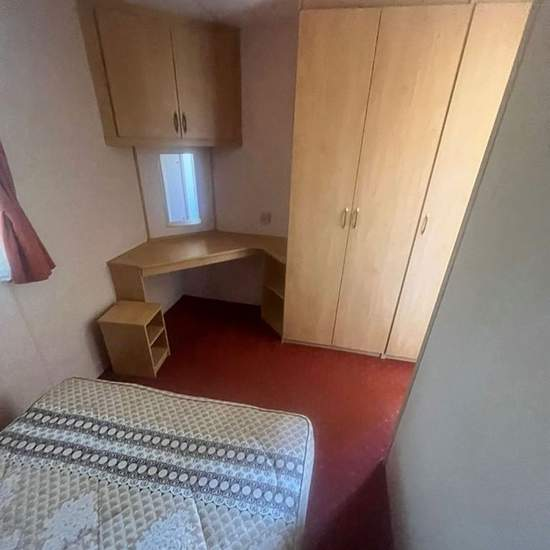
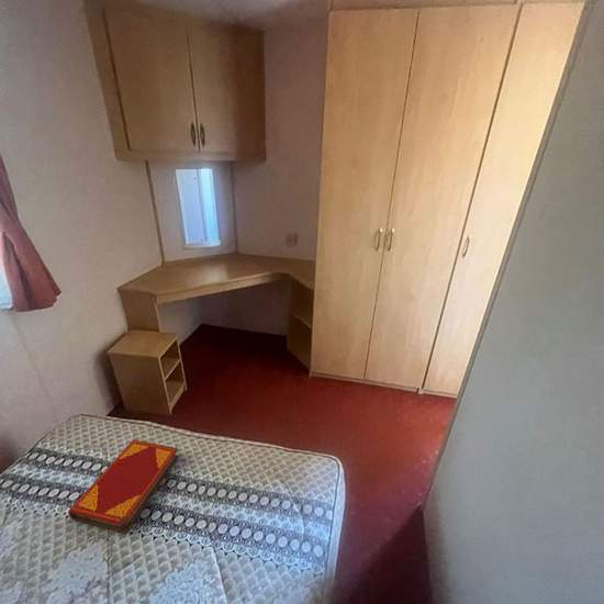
+ hardback book (128, 480)
